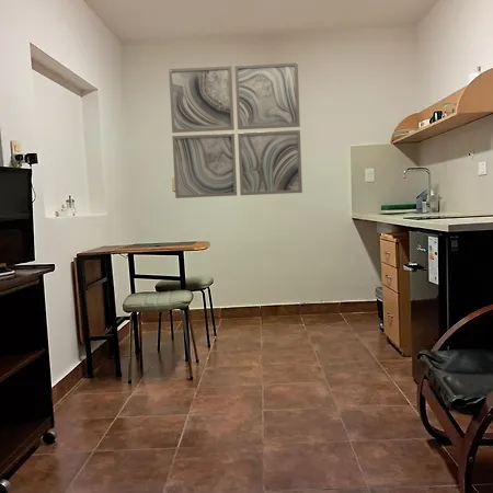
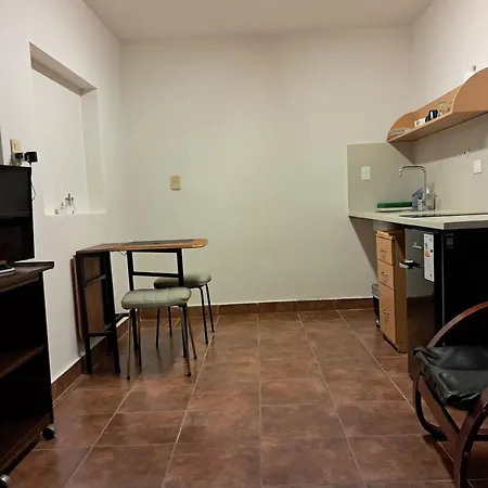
- wall art (233, 129)
